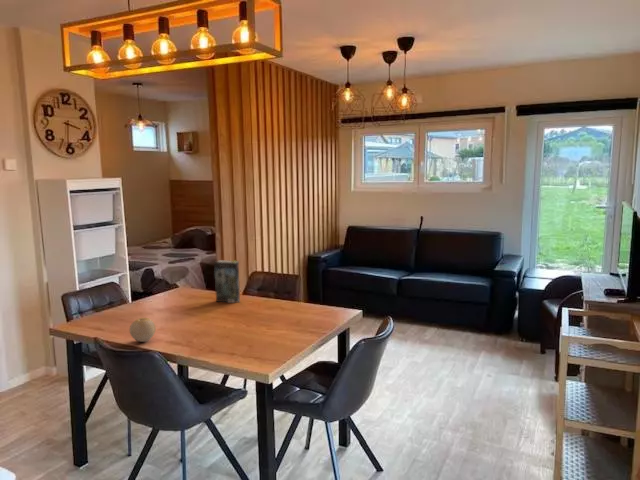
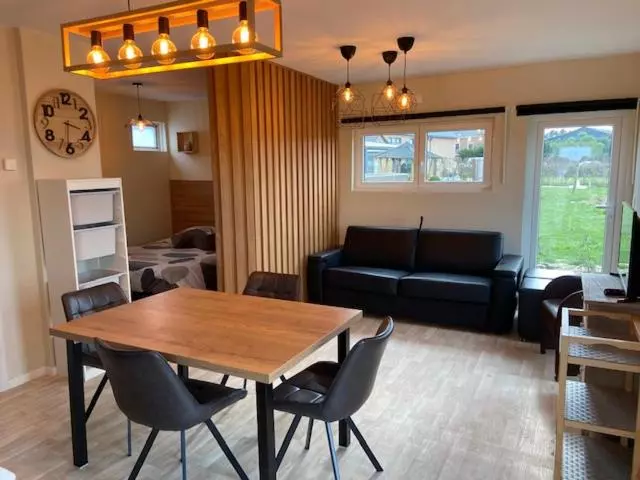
- fruit (142, 330)
- book (227, 280)
